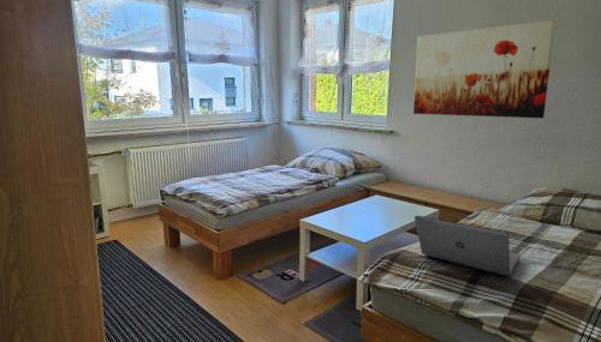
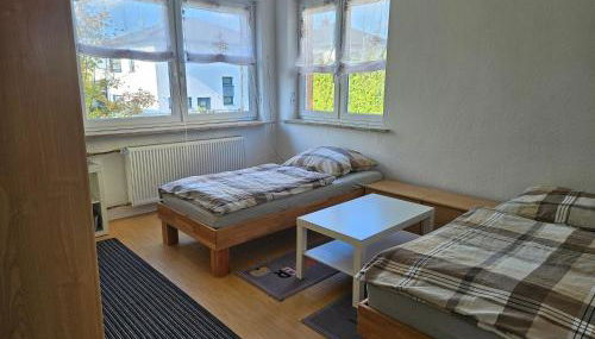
- wall art (475, 73)
- laptop (469, 238)
